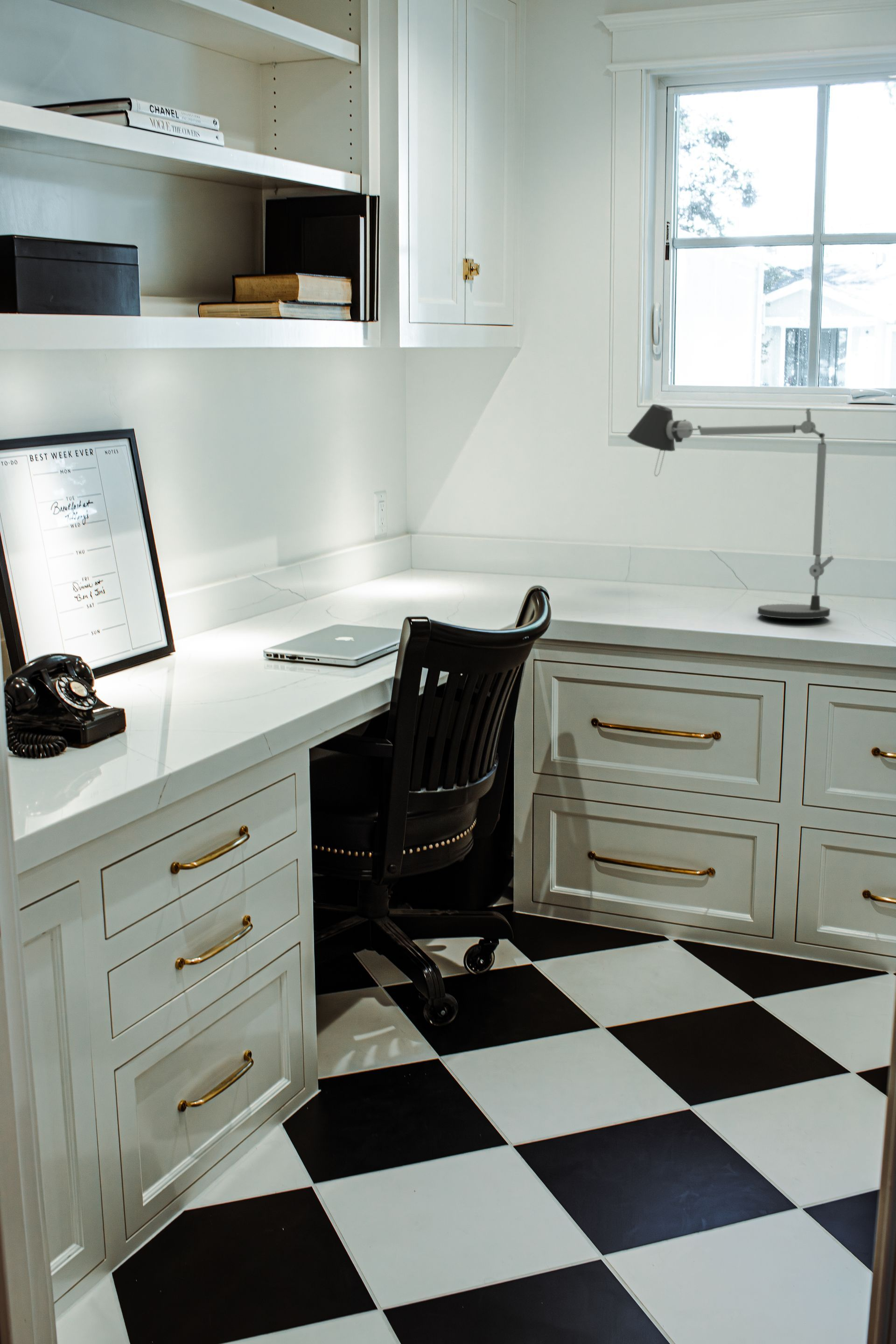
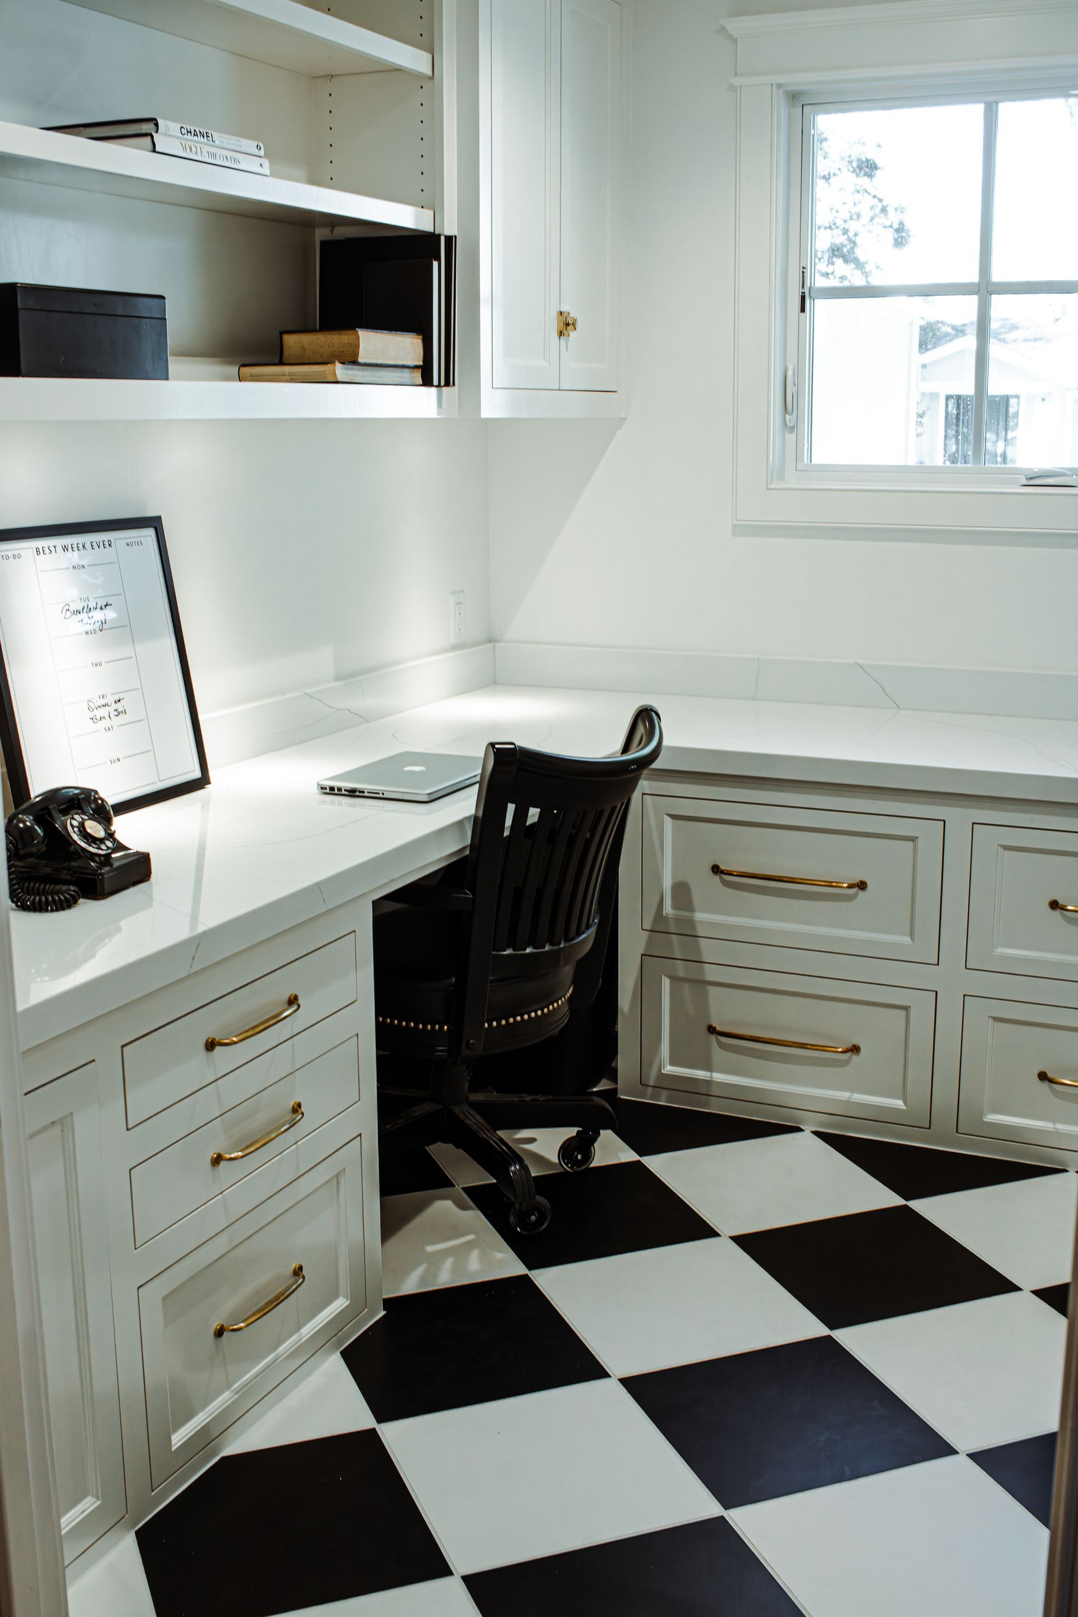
- desk lamp (726, 434)
